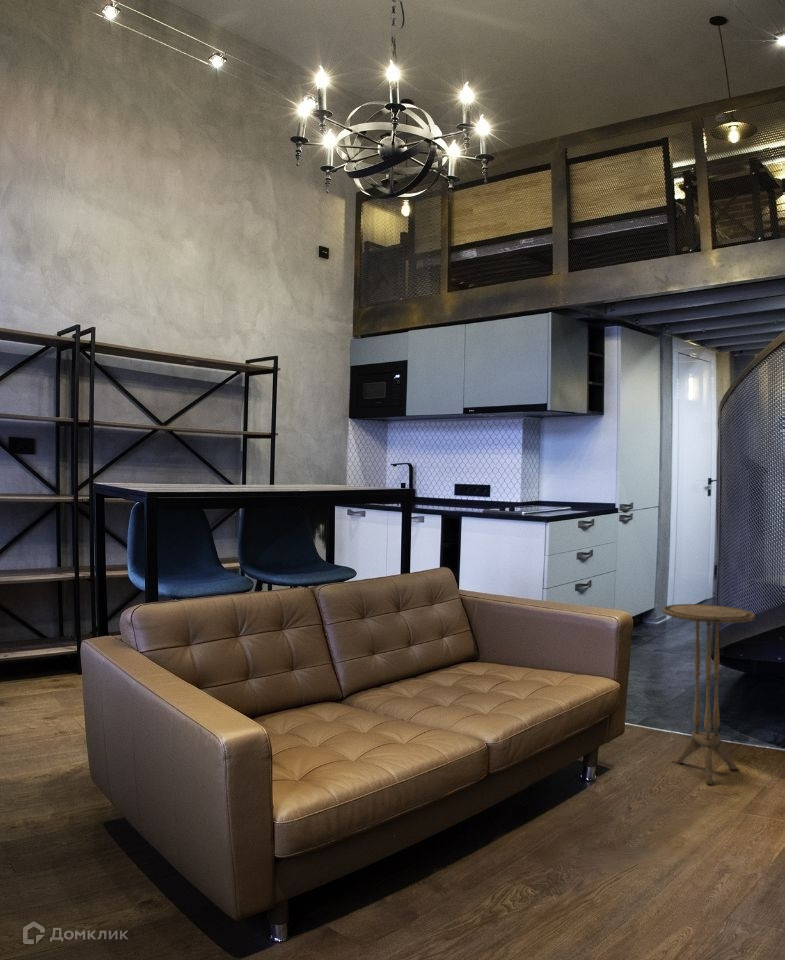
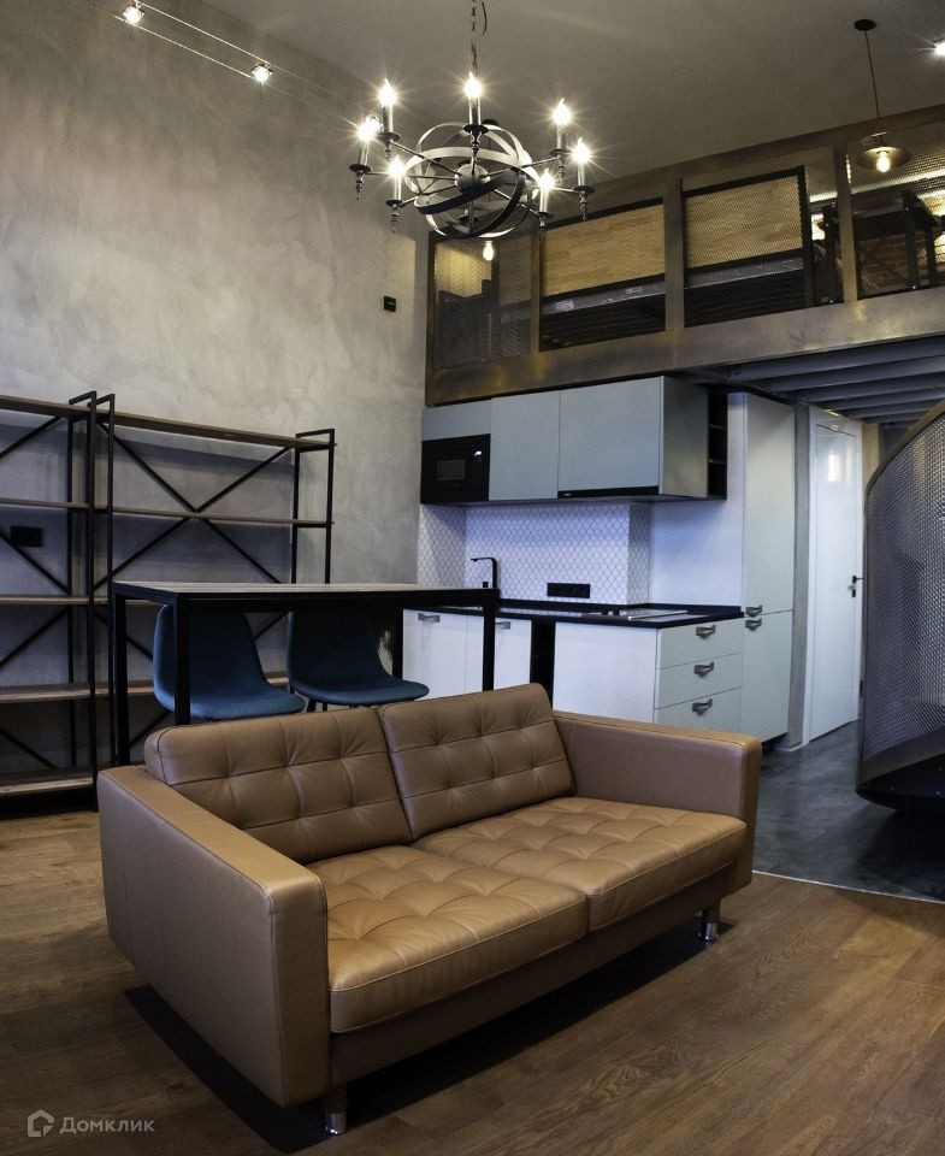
- side table (707, 691)
